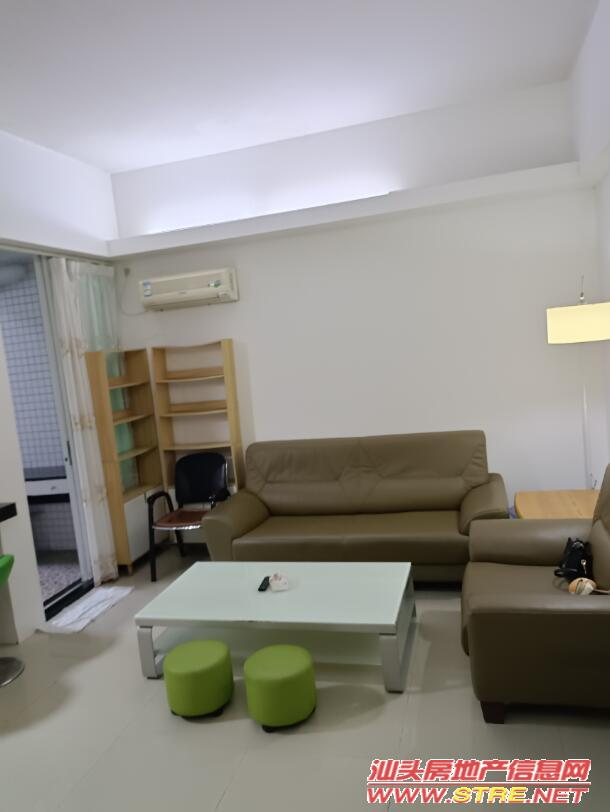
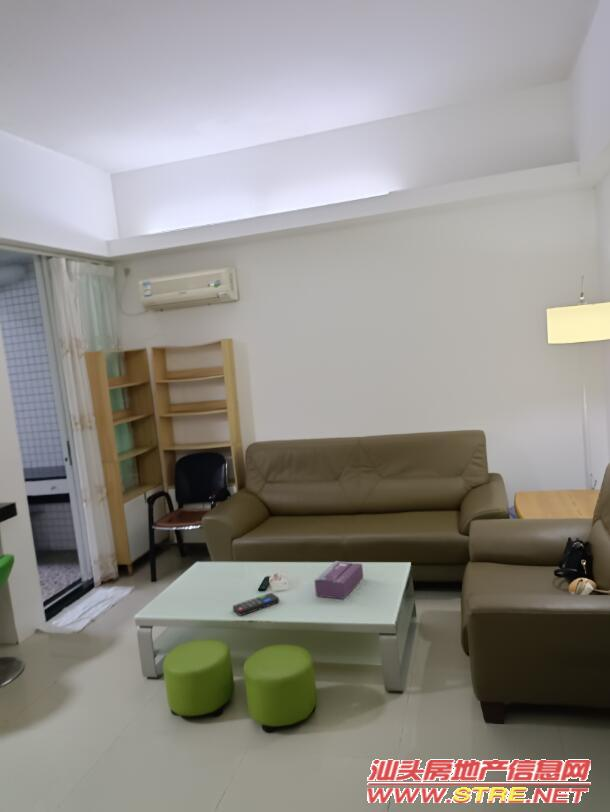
+ tissue box (339, 579)
+ remote control (256, 603)
